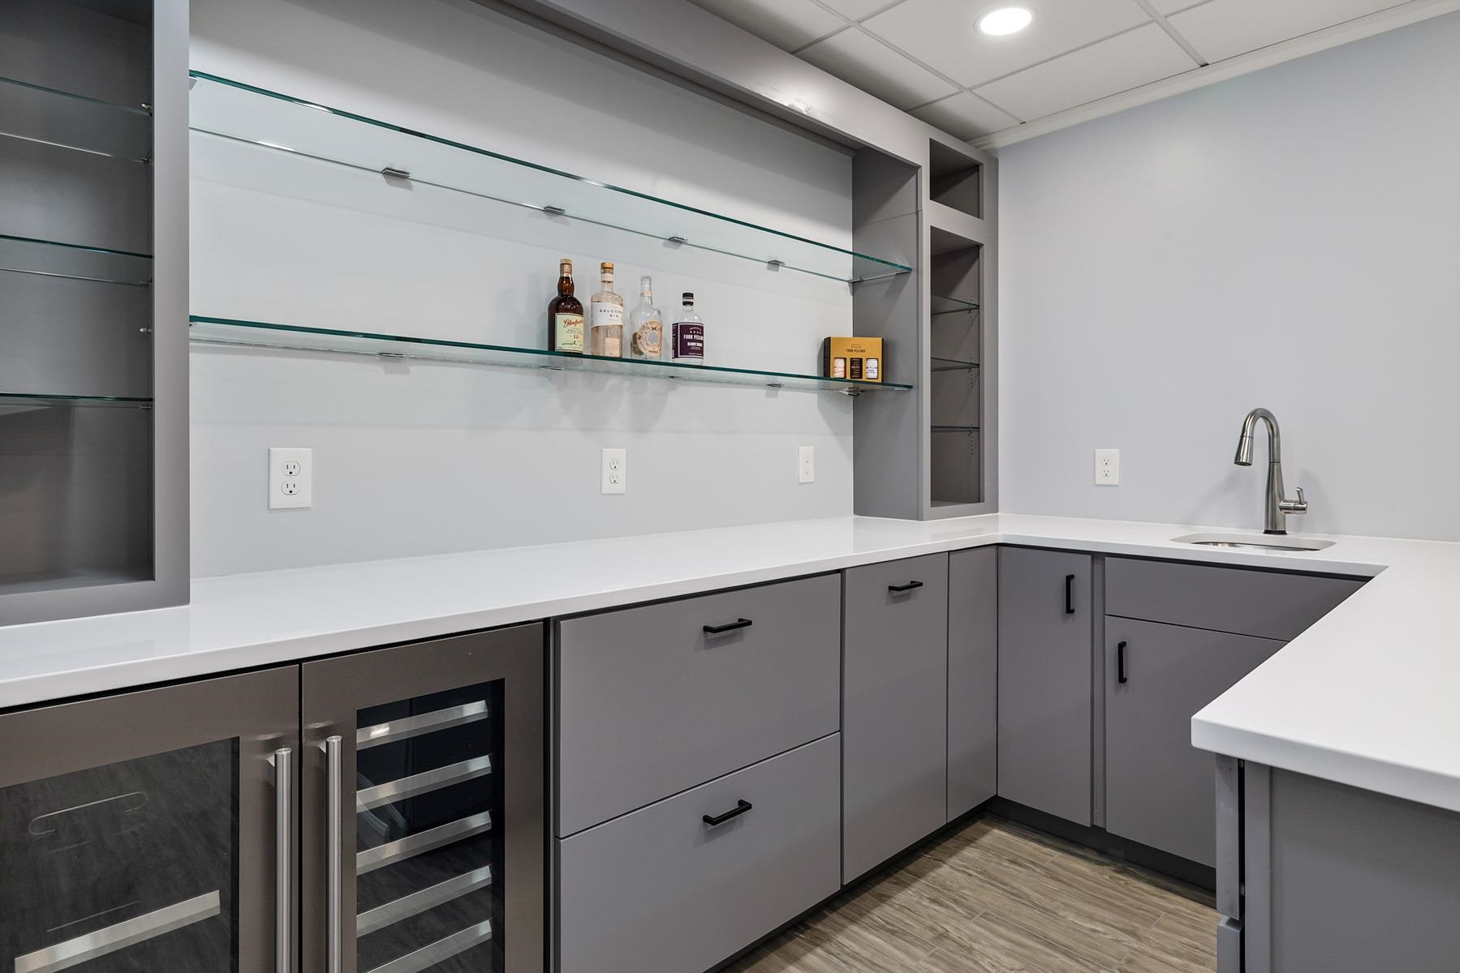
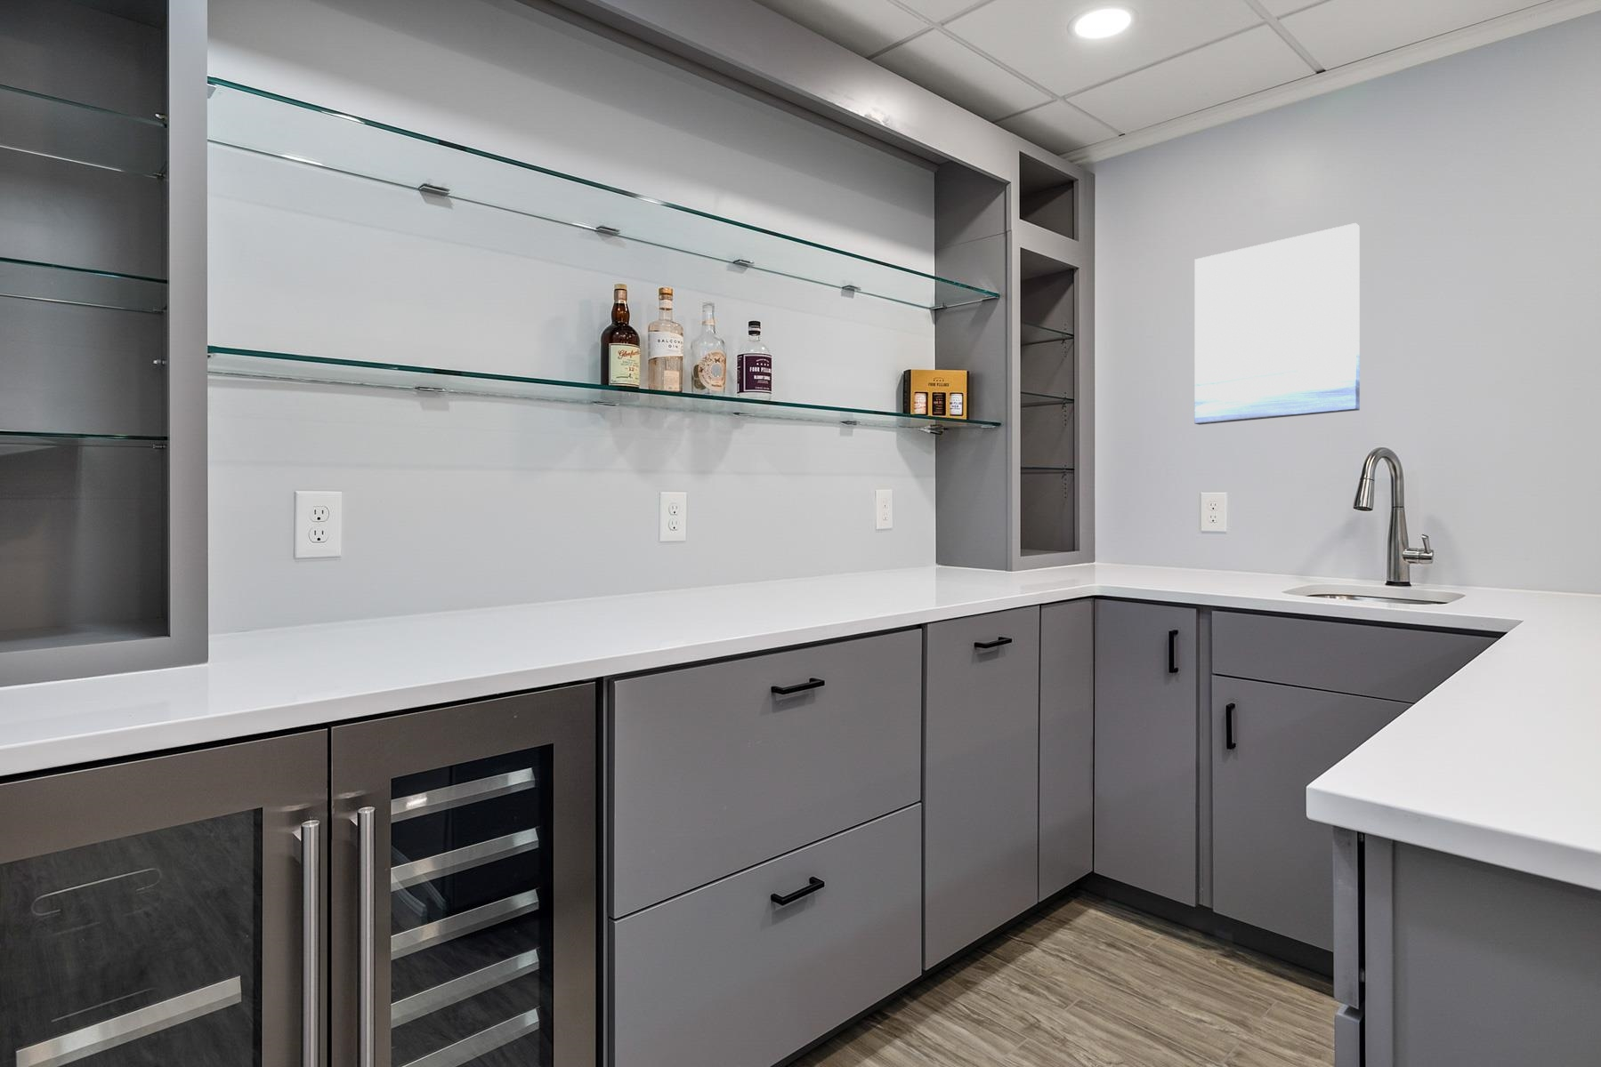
+ wall art (1272, 330)
